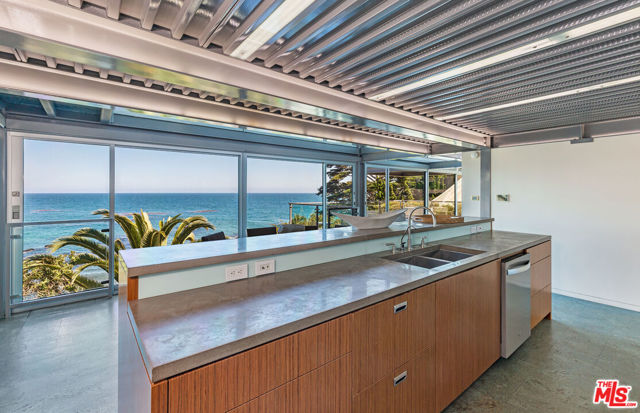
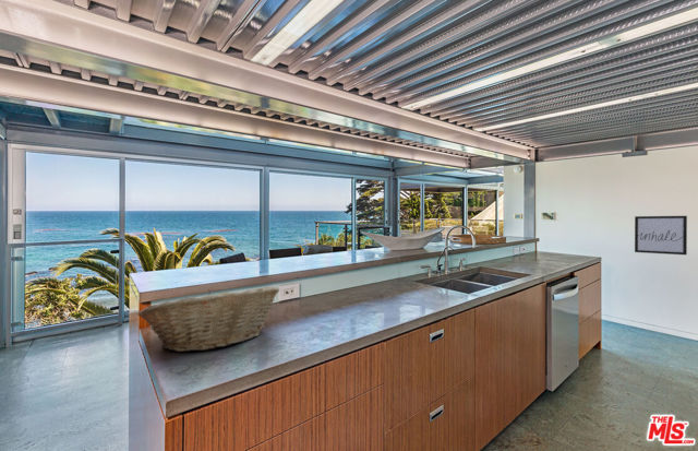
+ wall art (659, 235)
+ fruit basket (215, 311)
